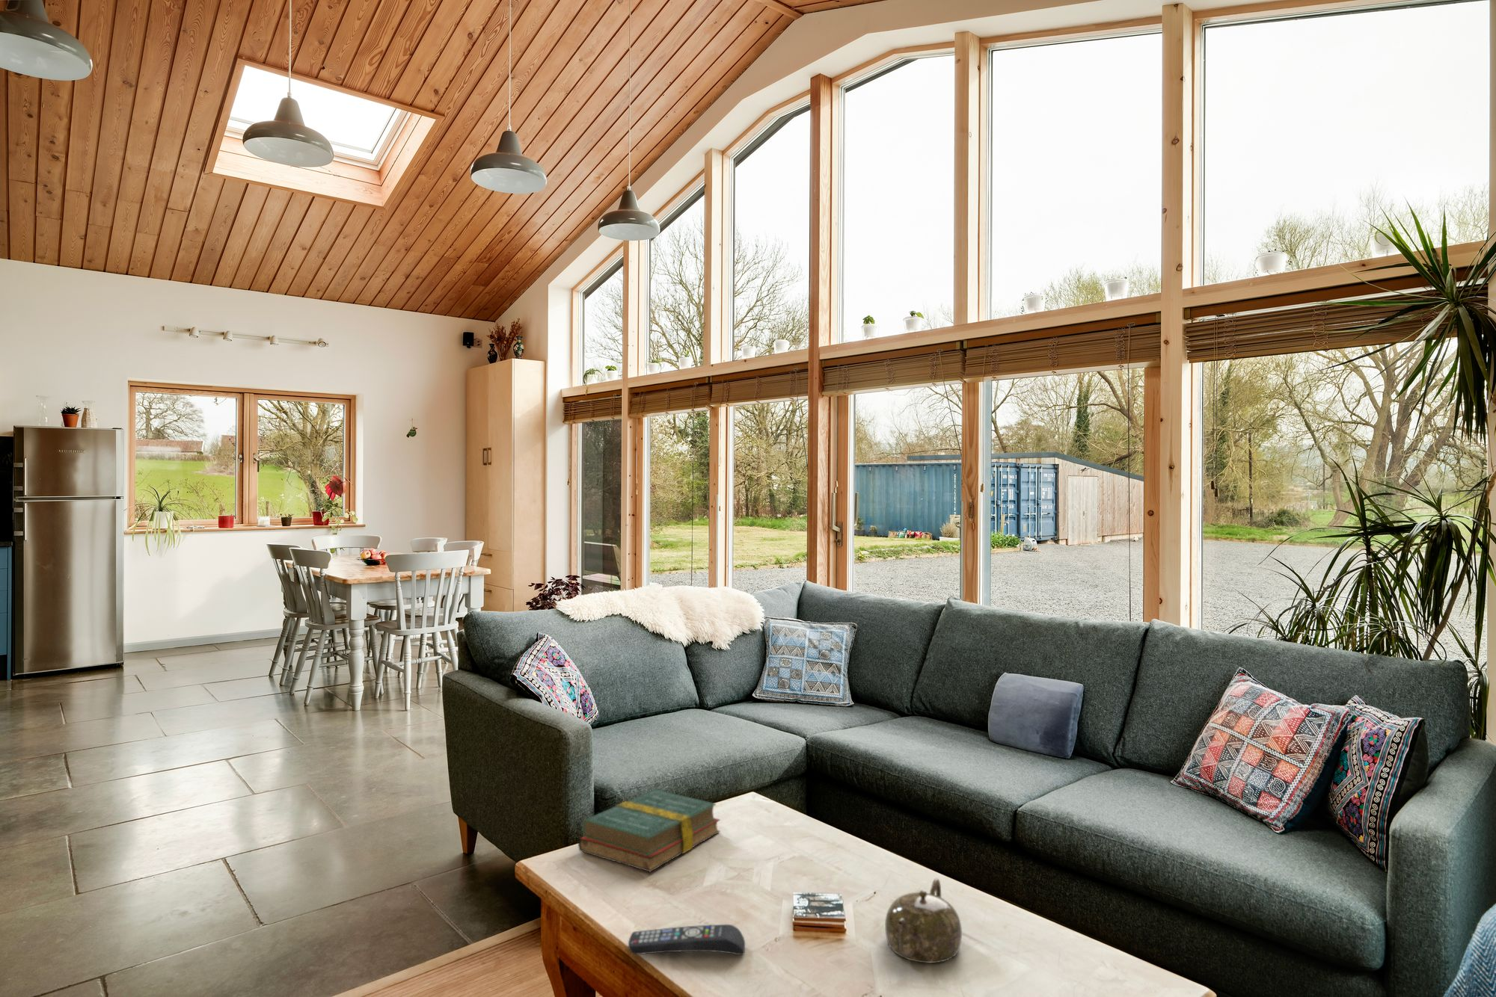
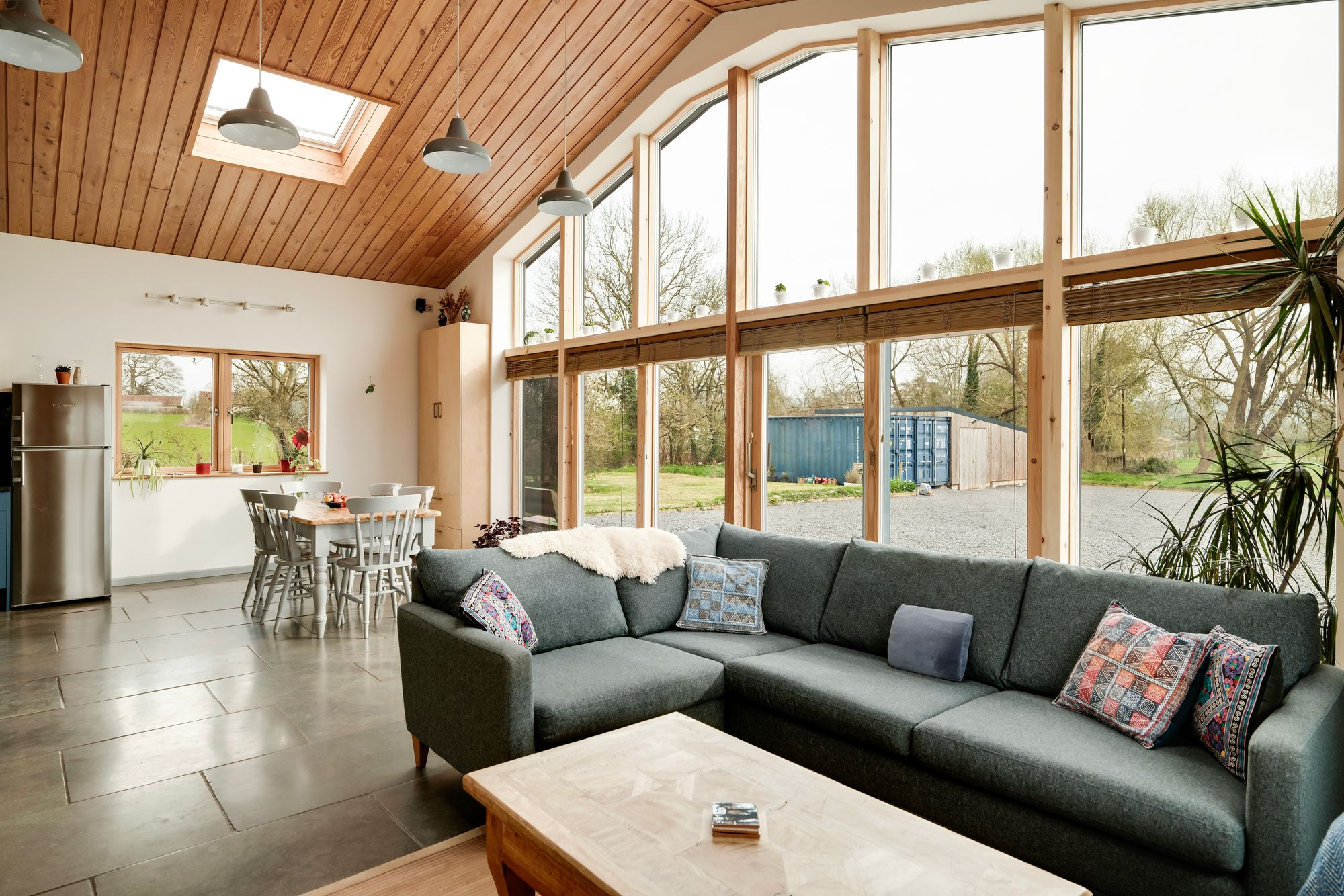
- teapot (921, 920)
- hardback book (651, 826)
- remote control (687, 940)
